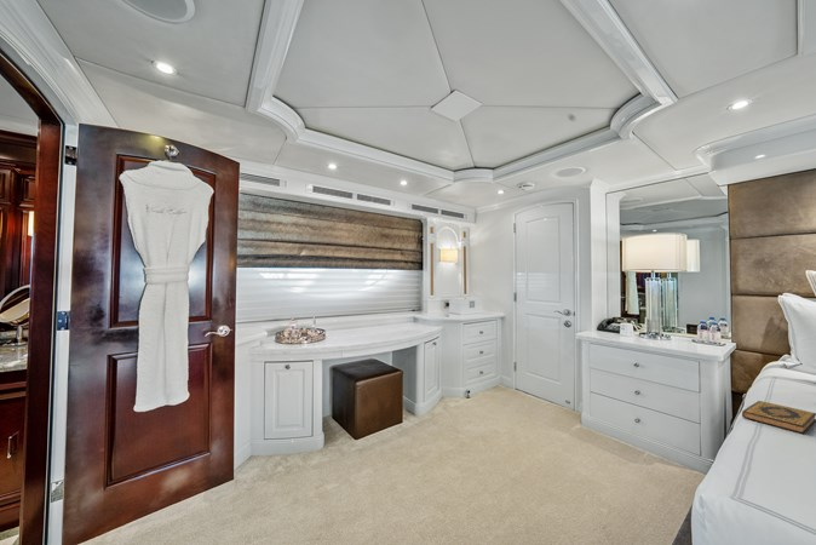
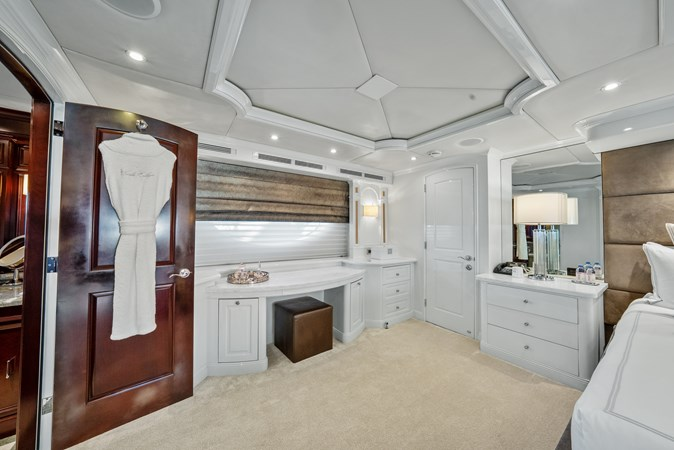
- hardback book (778, 415)
